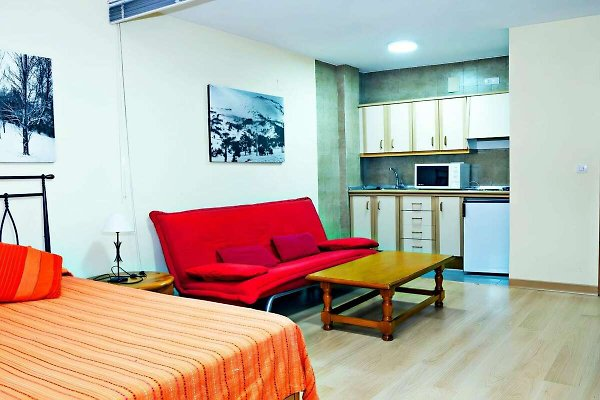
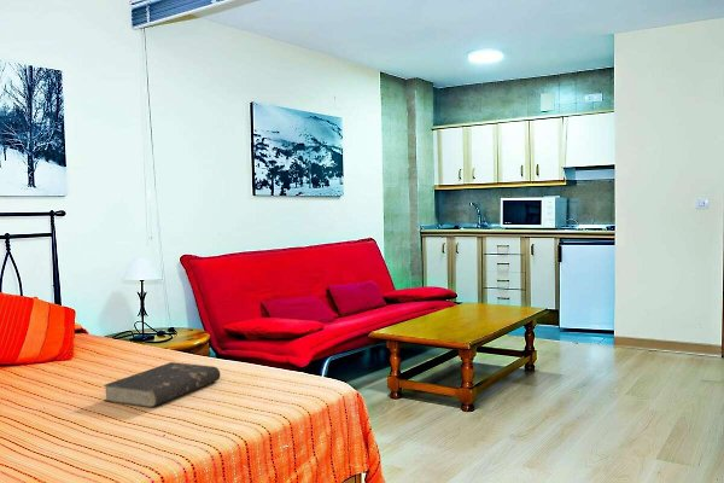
+ book (164, 383)
